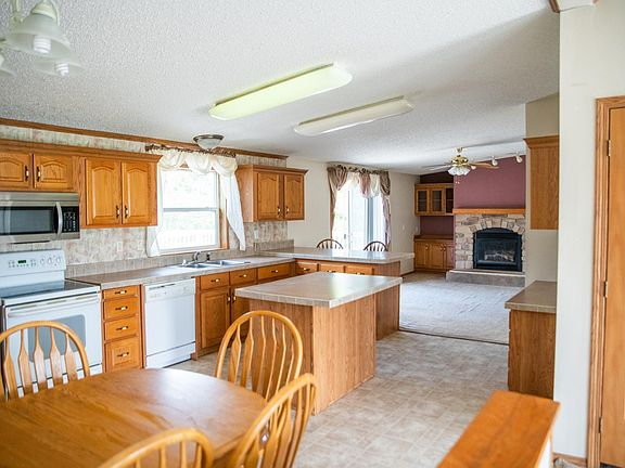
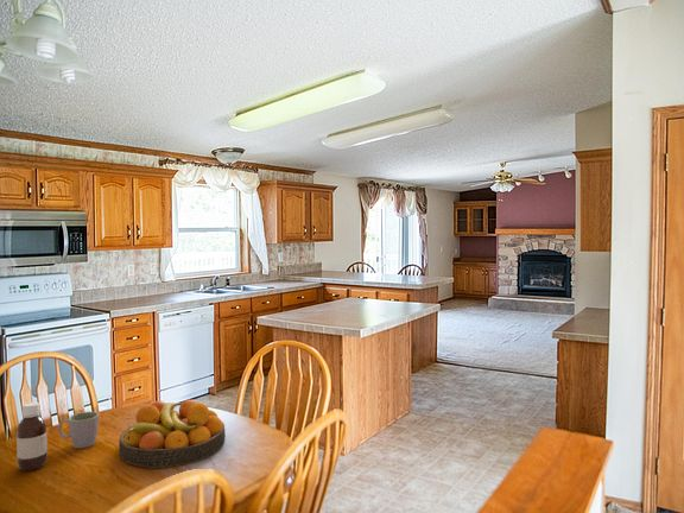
+ fruit bowl (173, 424)
+ mug (78, 430)
+ bottle (31, 435)
